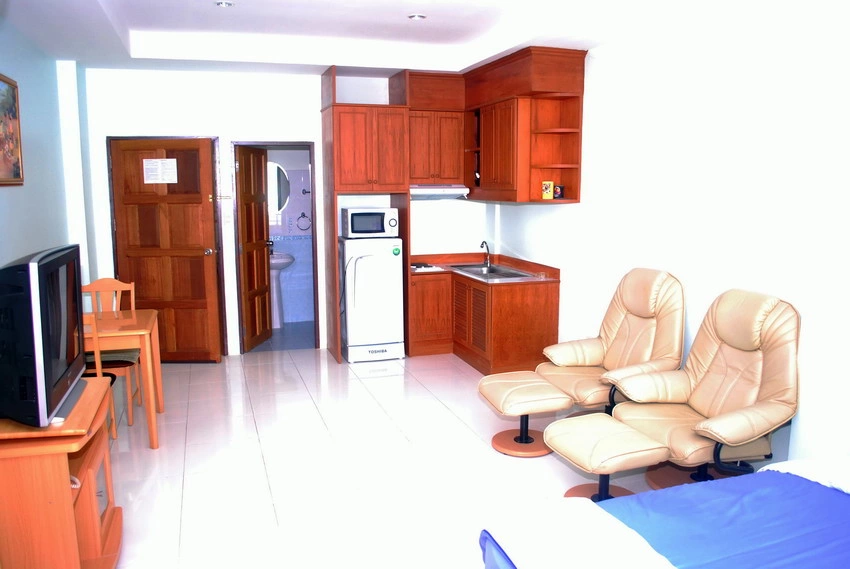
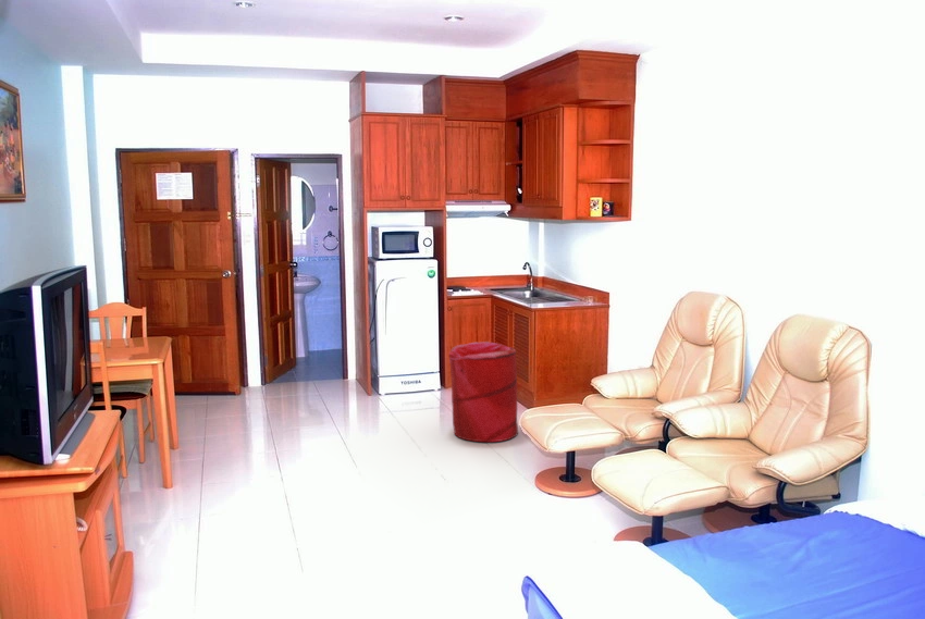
+ laundry hamper (483, 389)
